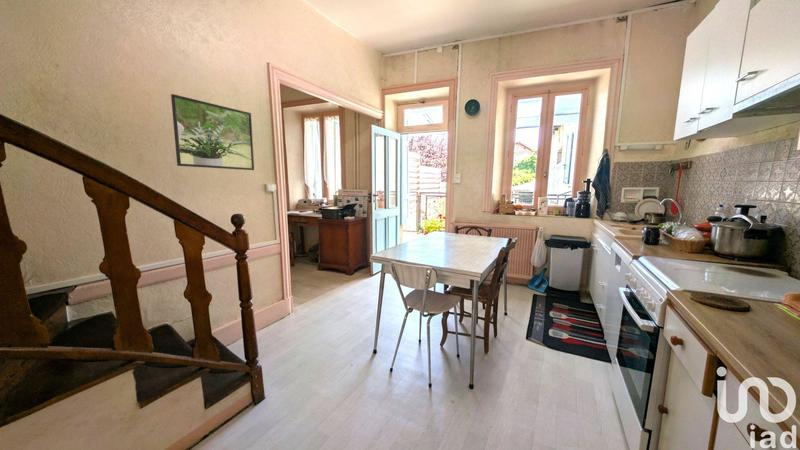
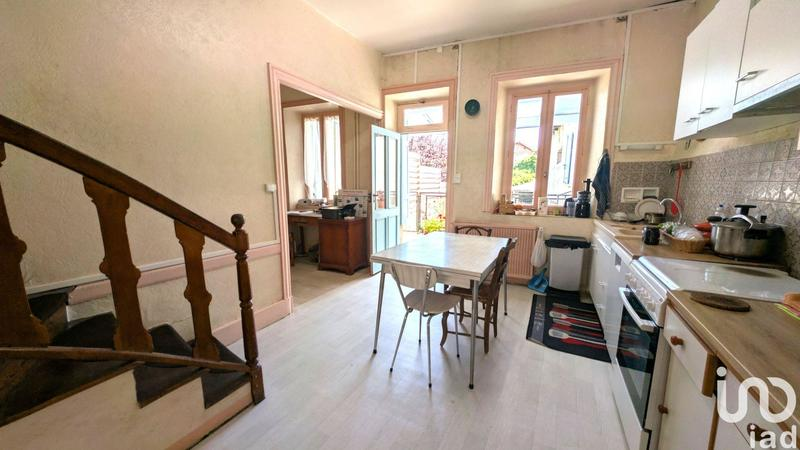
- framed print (217, 136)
